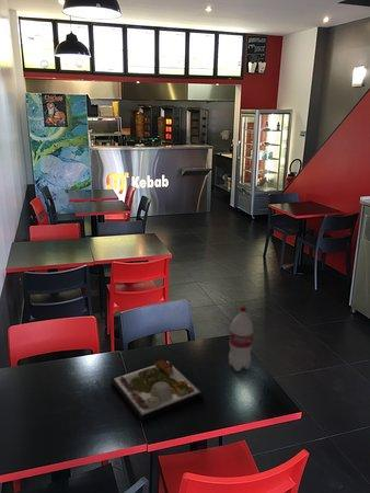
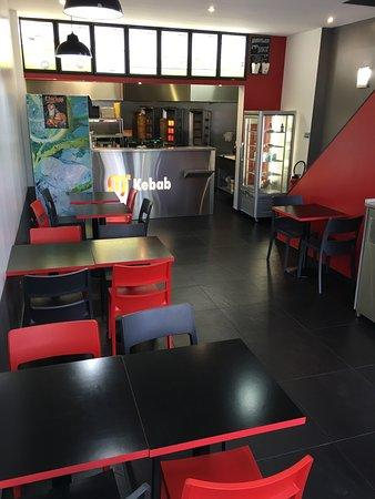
- dinner plate (155, 383)
- bottle (241, 337)
